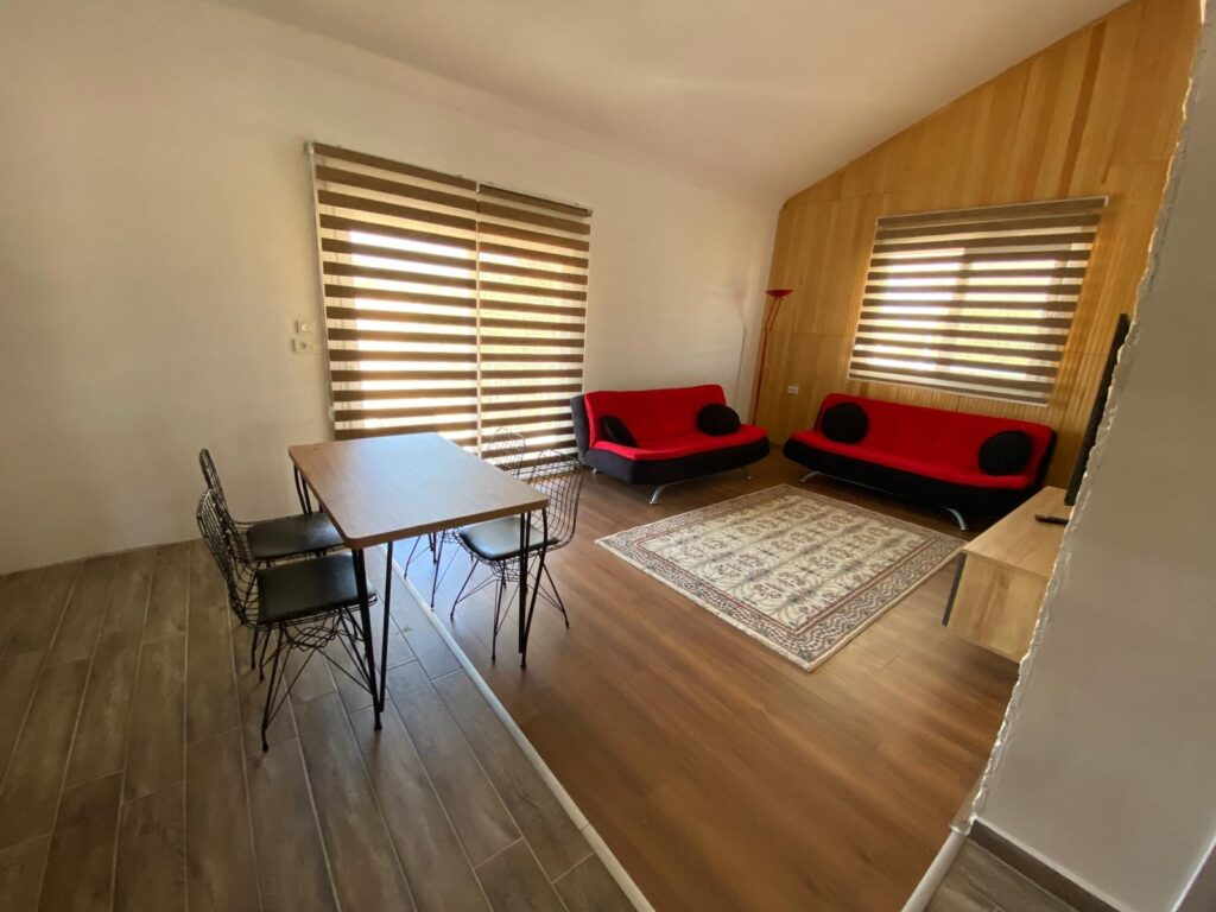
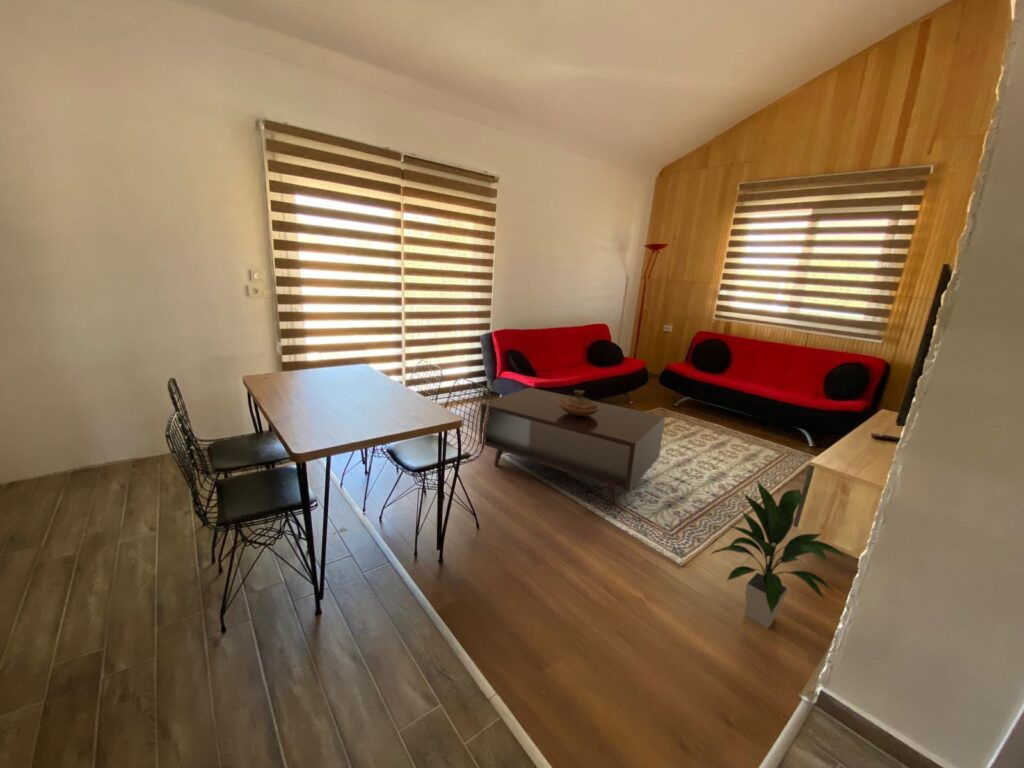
+ indoor plant (770, 553)
+ decorative bowl (578, 402)
+ coffee table (569, 441)
